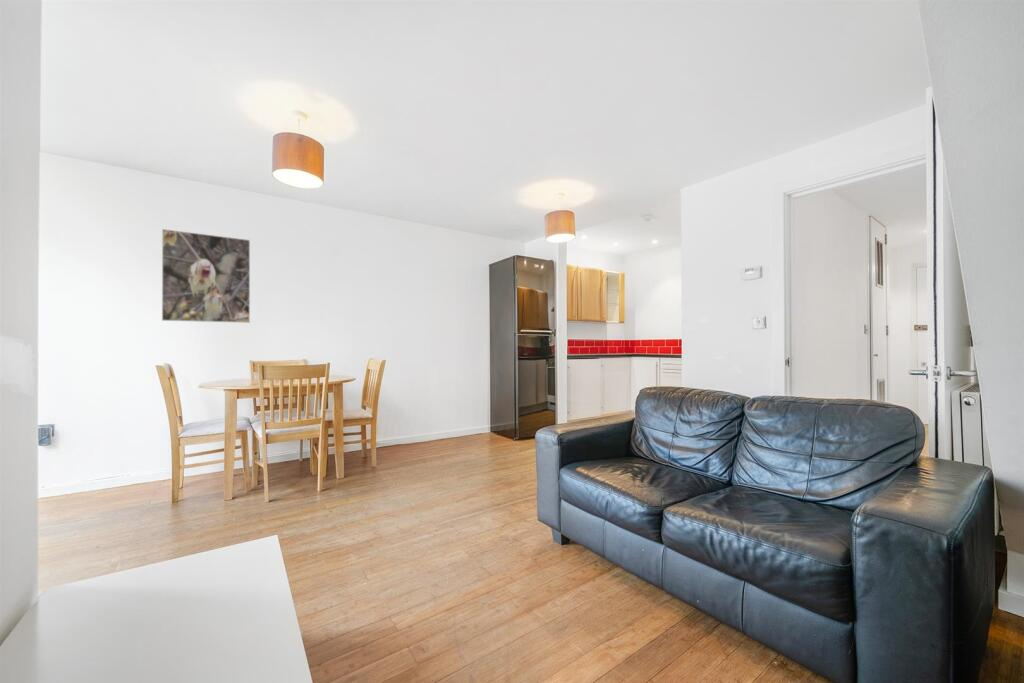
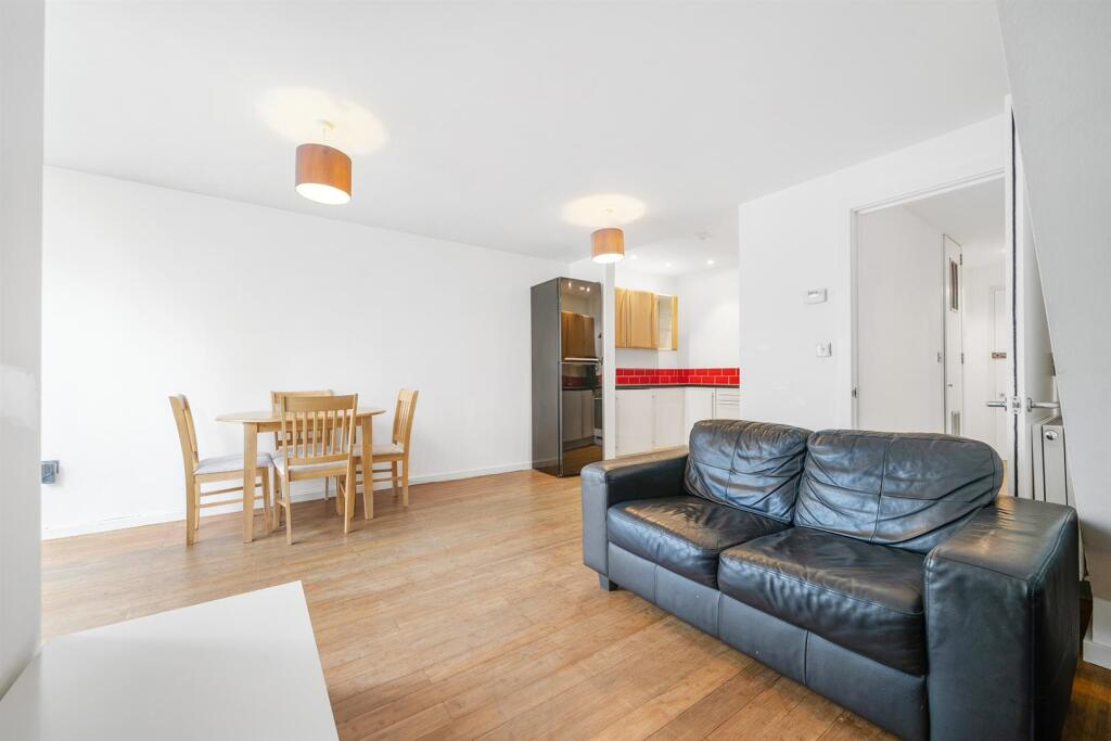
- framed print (208, 278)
